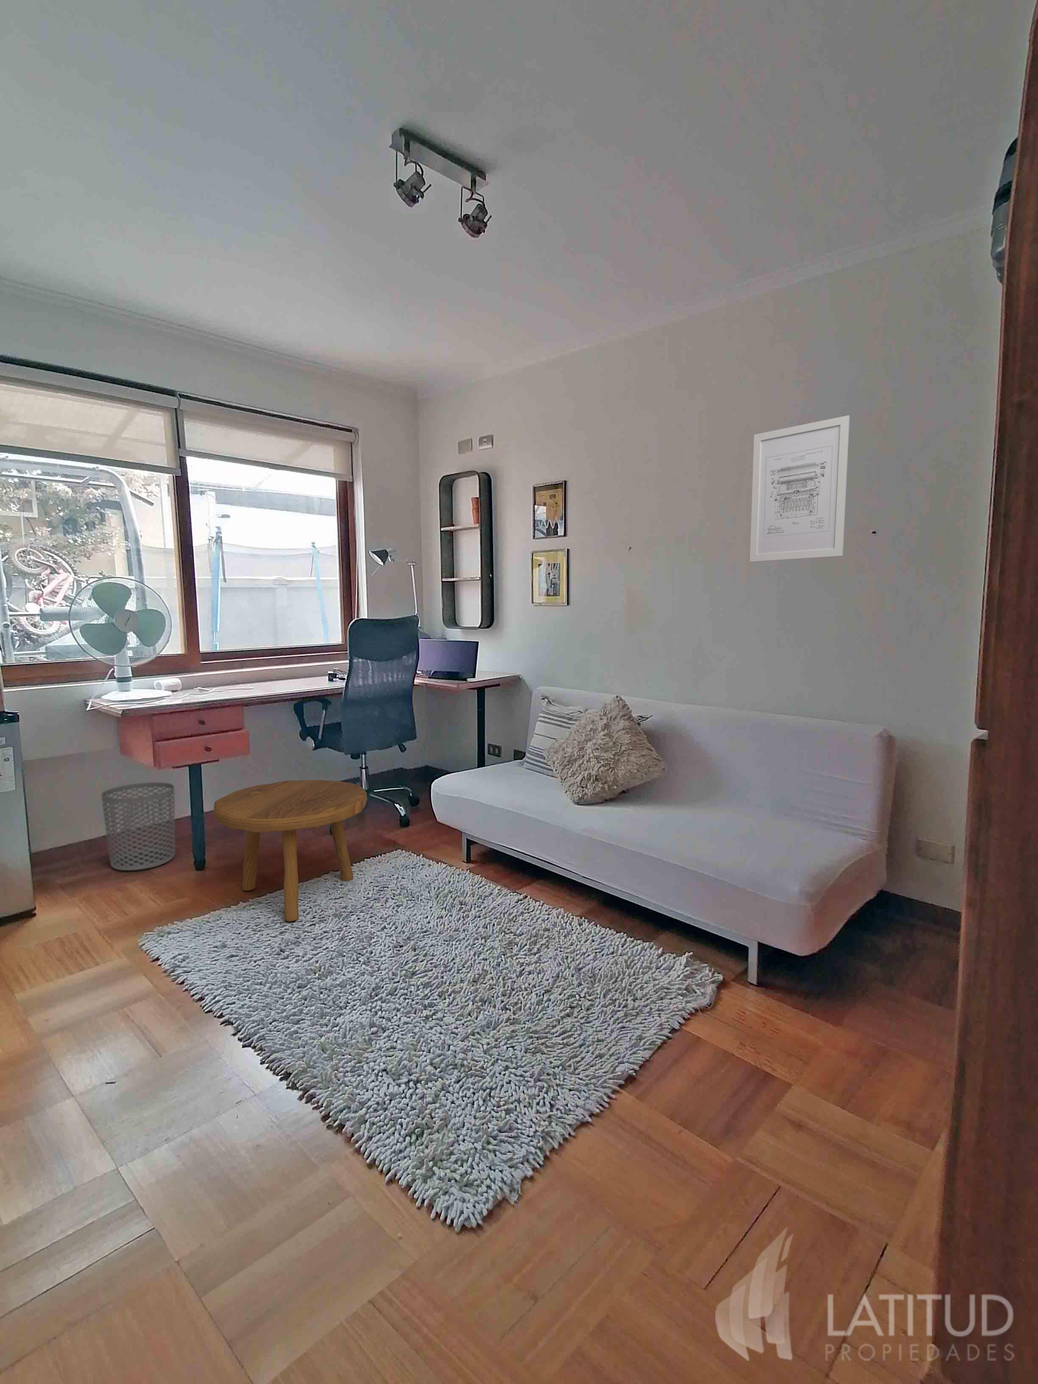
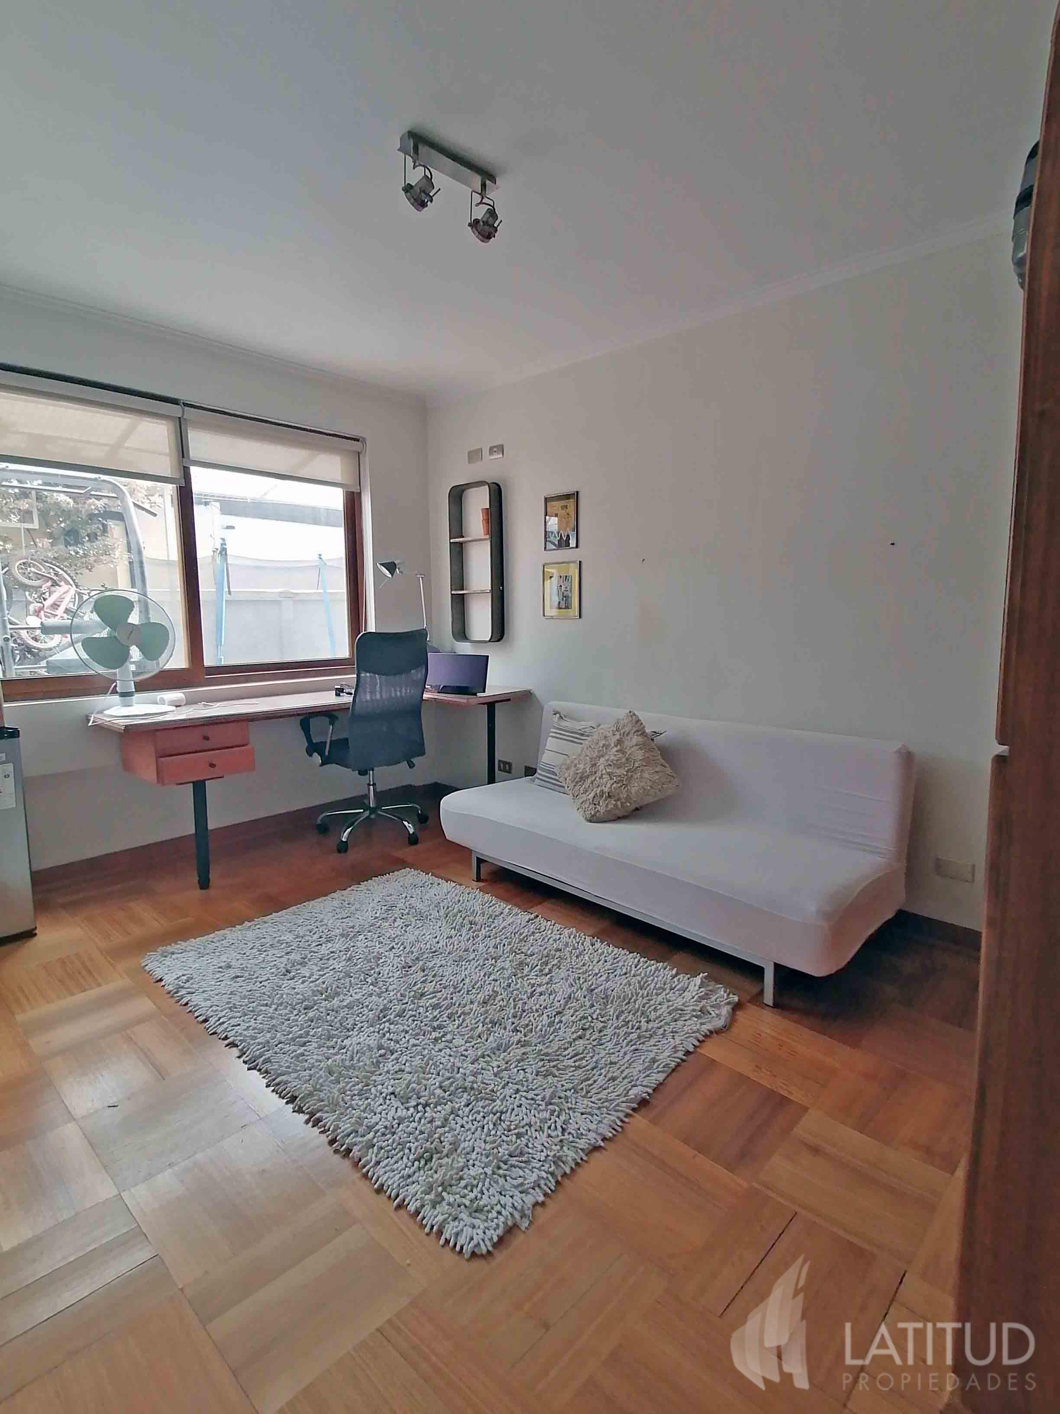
- footstool (294, 846)
- waste bin (141, 826)
- wall art (797, 493)
